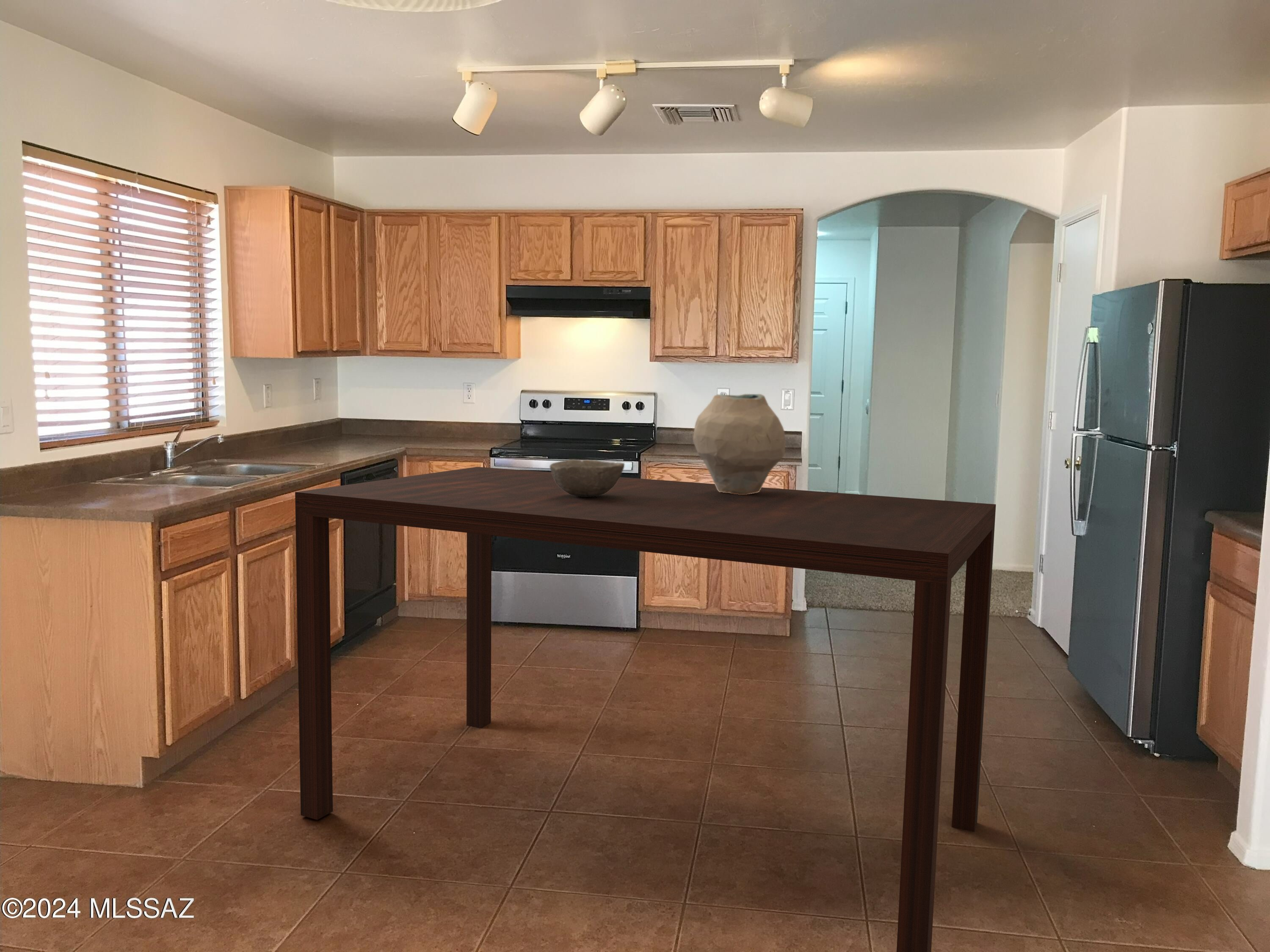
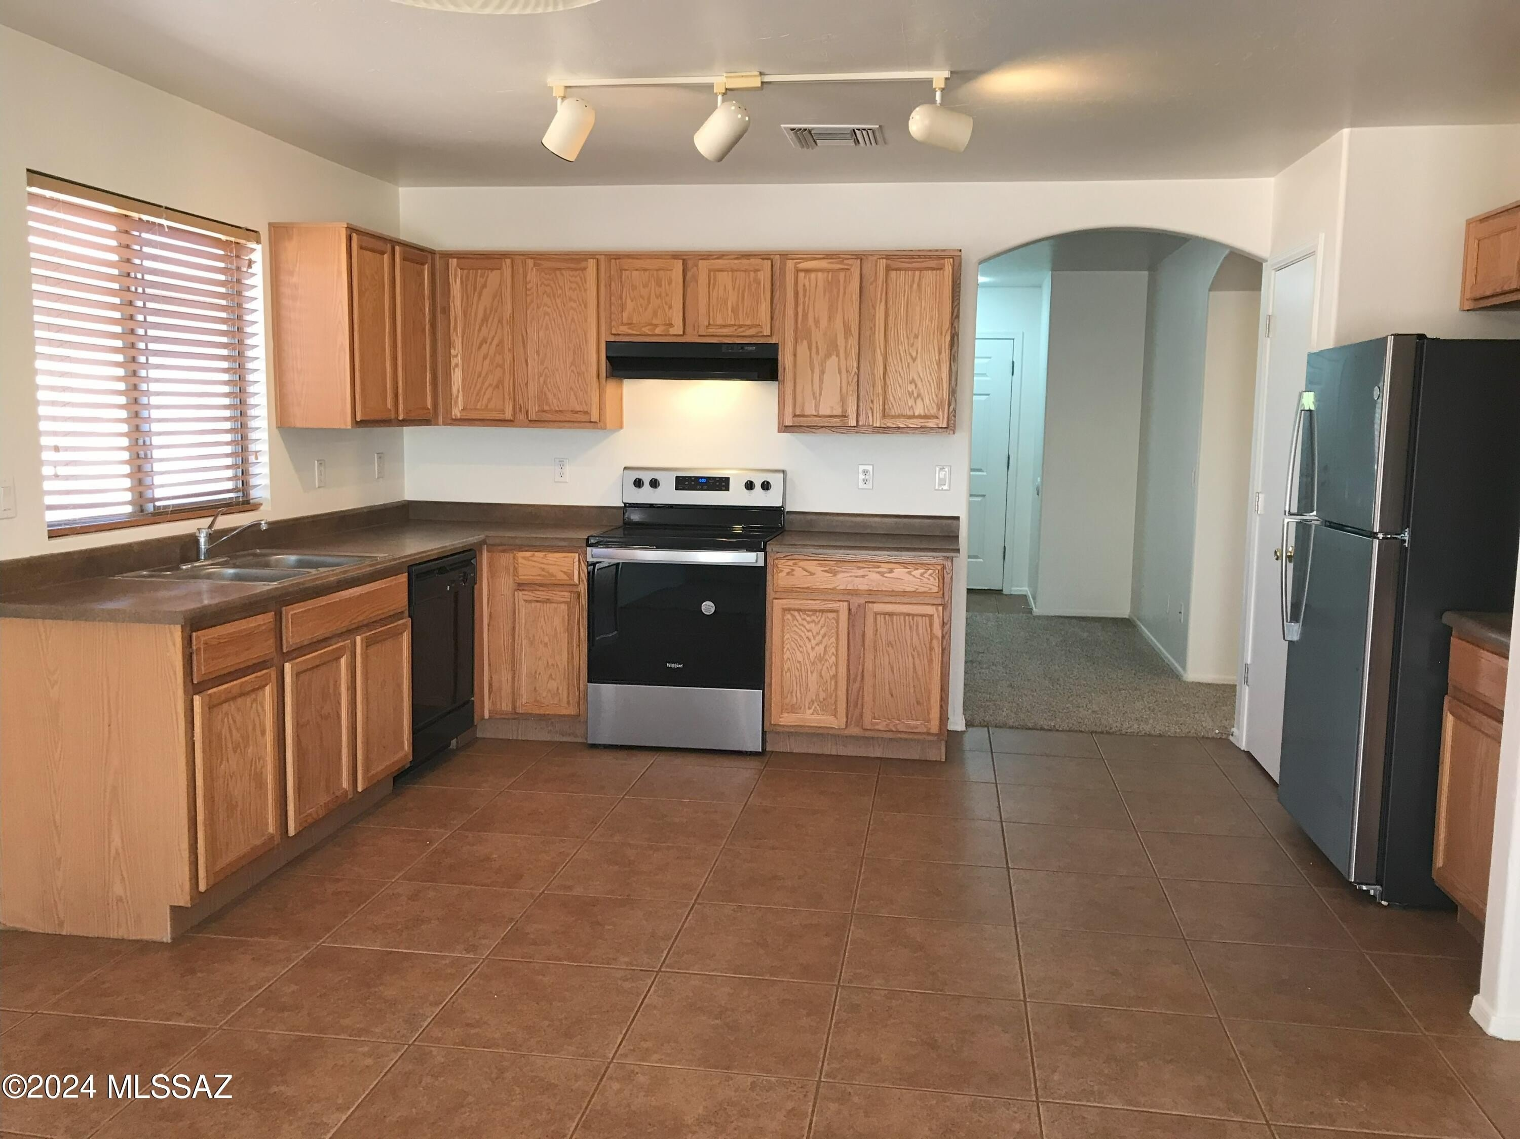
- vase (740, 443)
- bowl (587, 479)
- dining table (654, 553)
